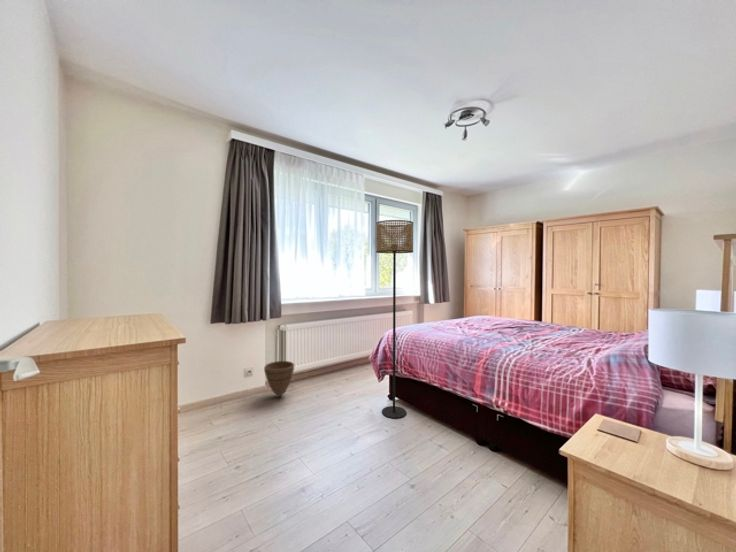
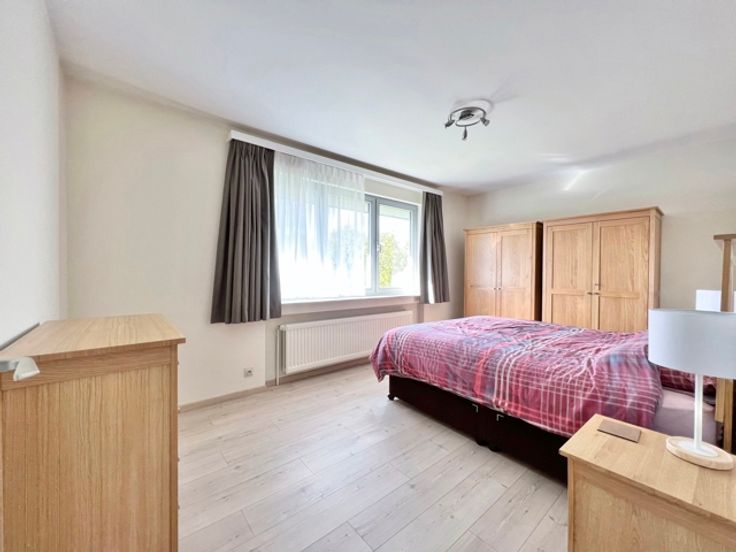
- woven basket (279, 380)
- floor lamp (394, 318)
